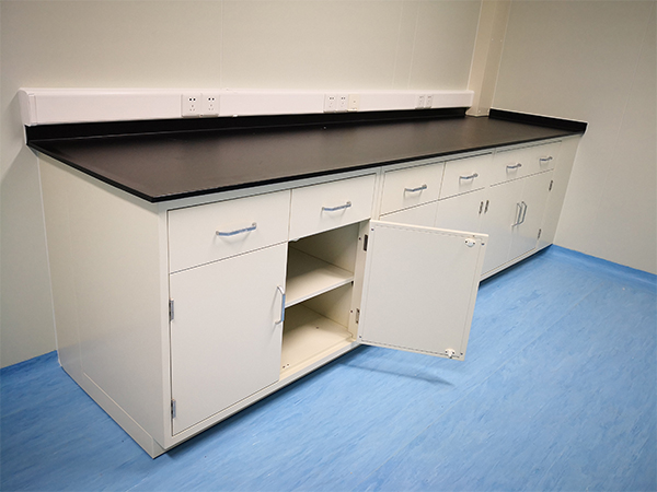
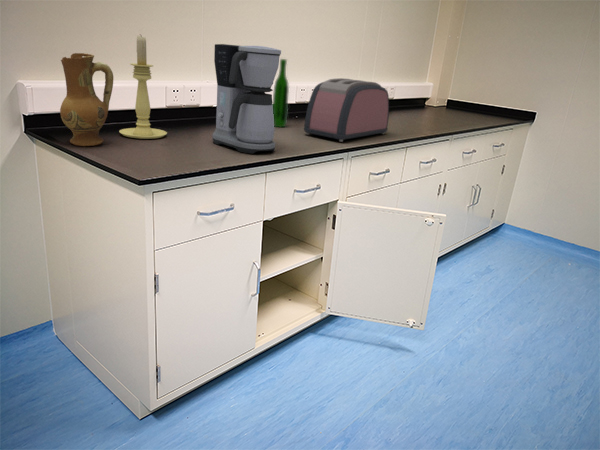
+ coffee maker (240, 97)
+ candle holder (142, 86)
+ toaster (351, 107)
+ ceramic jug (85, 99)
+ wine bottle (280, 93)
